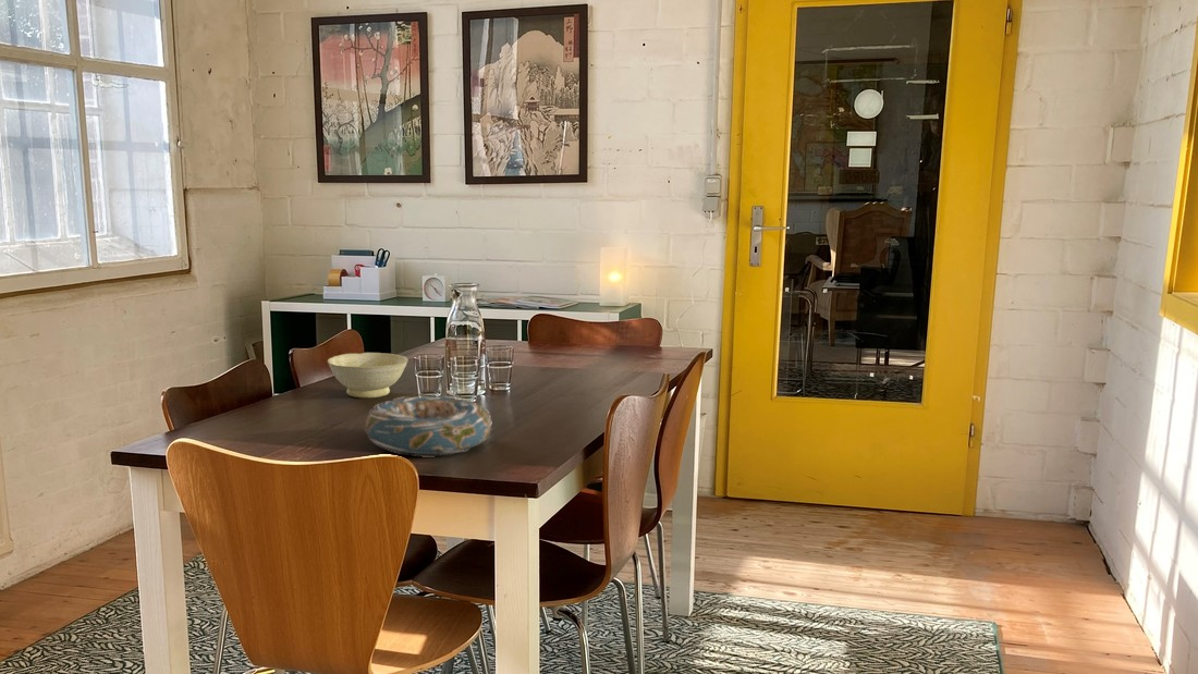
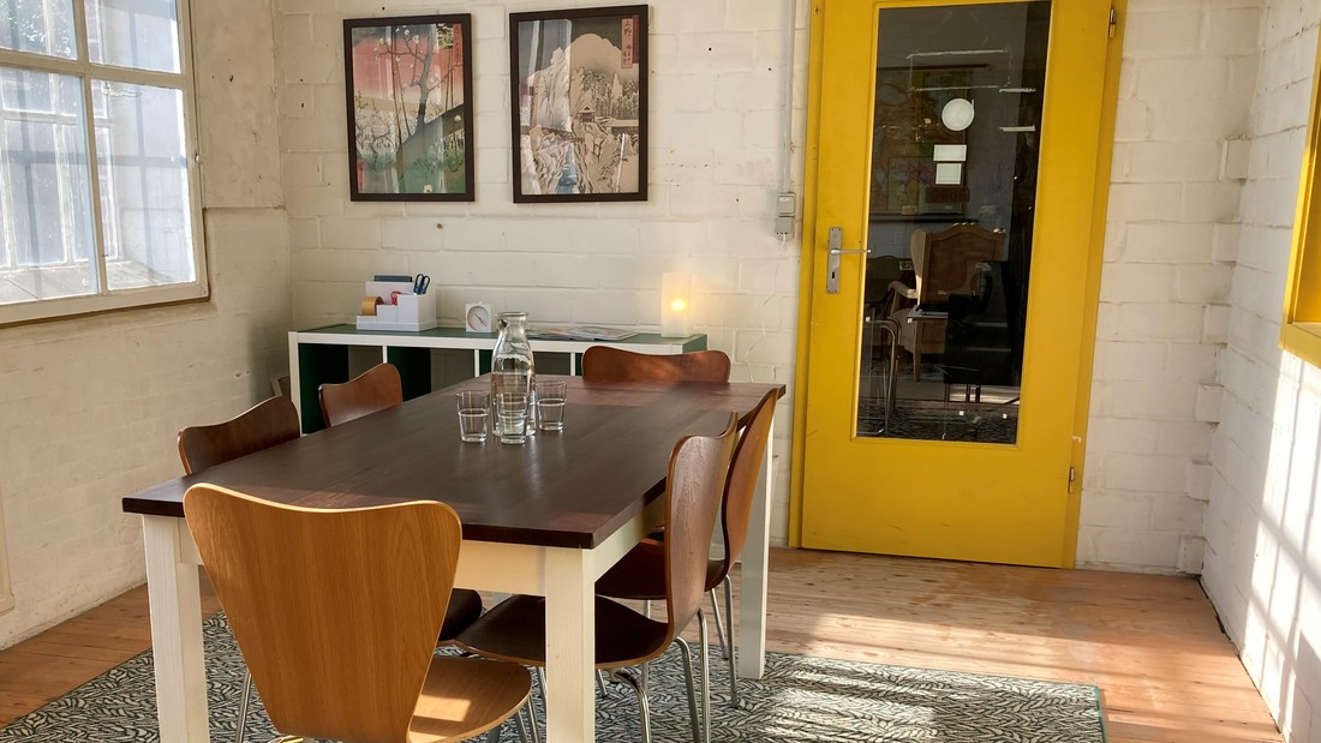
- decorative bowl (429, 424)
- bowl (368, 376)
